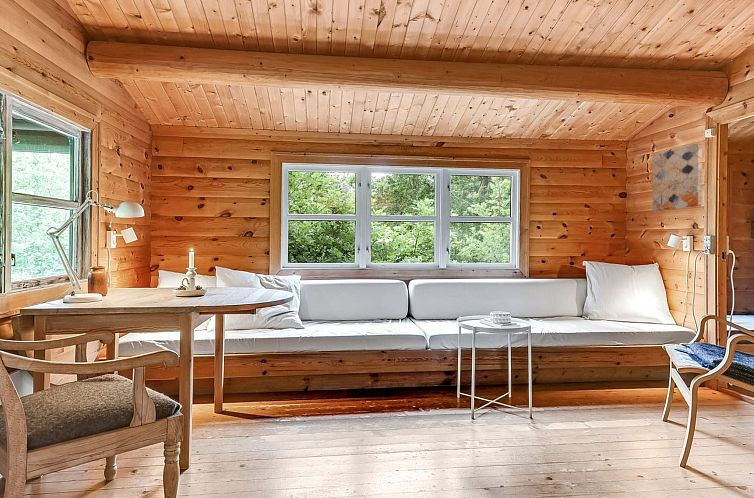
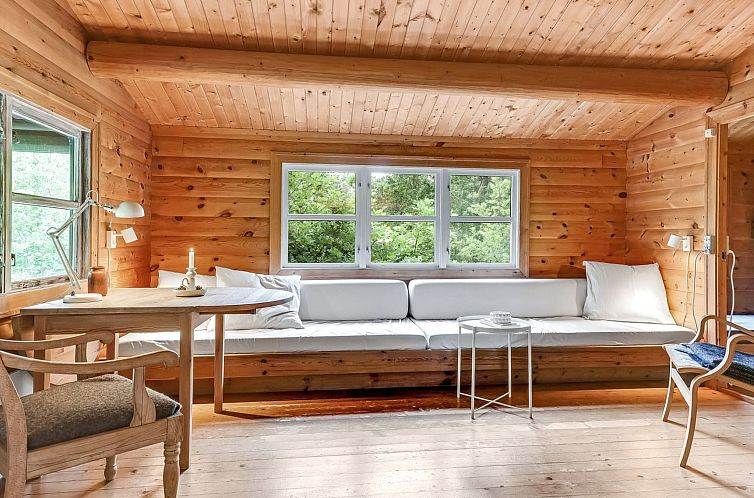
- wall art (675, 179)
